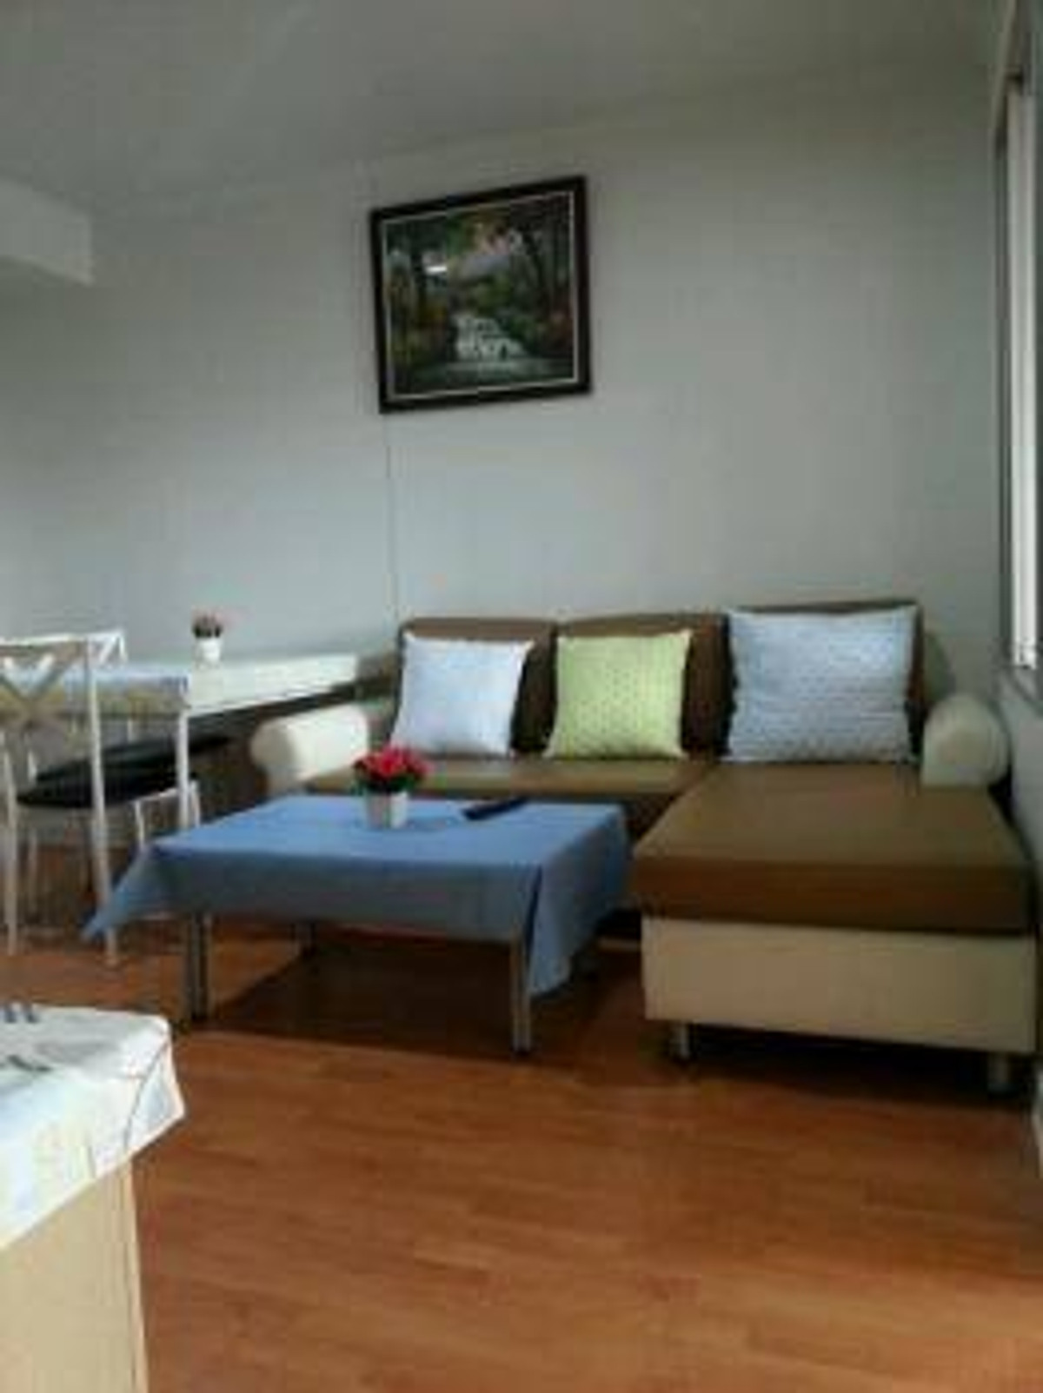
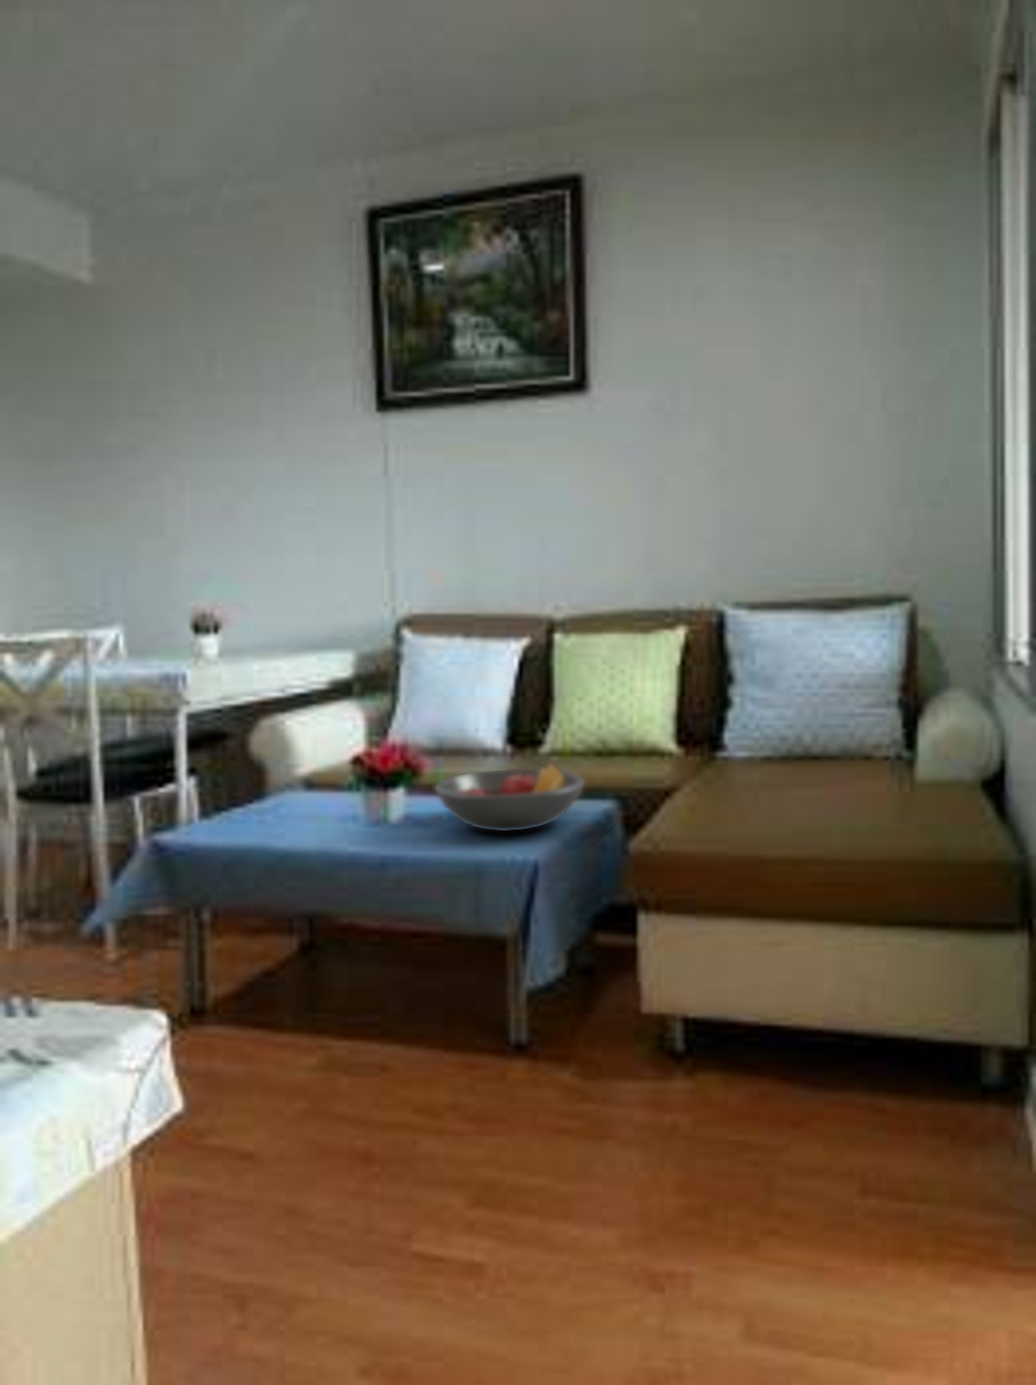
+ fruit bowl (510, 797)
